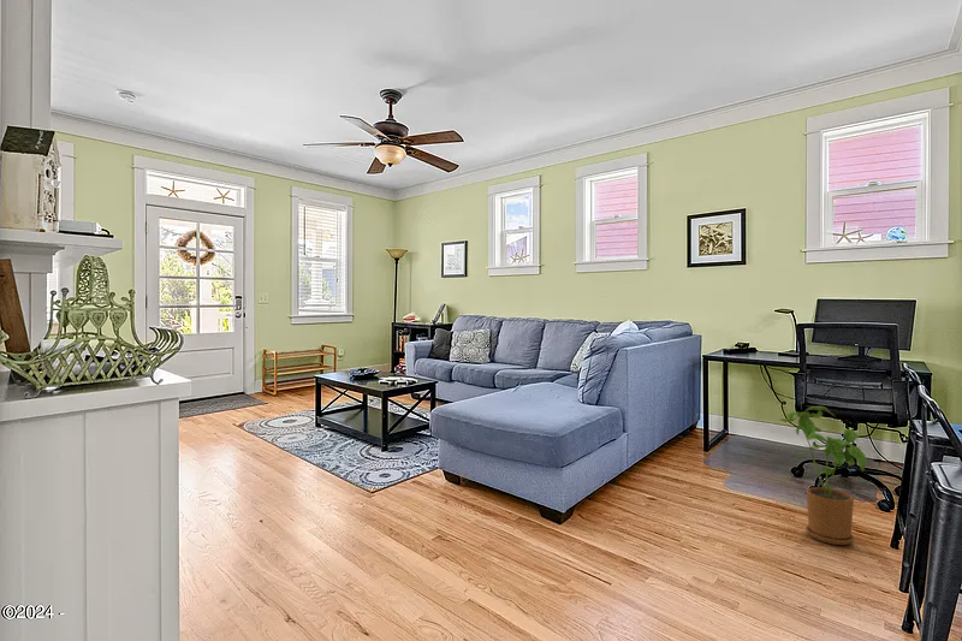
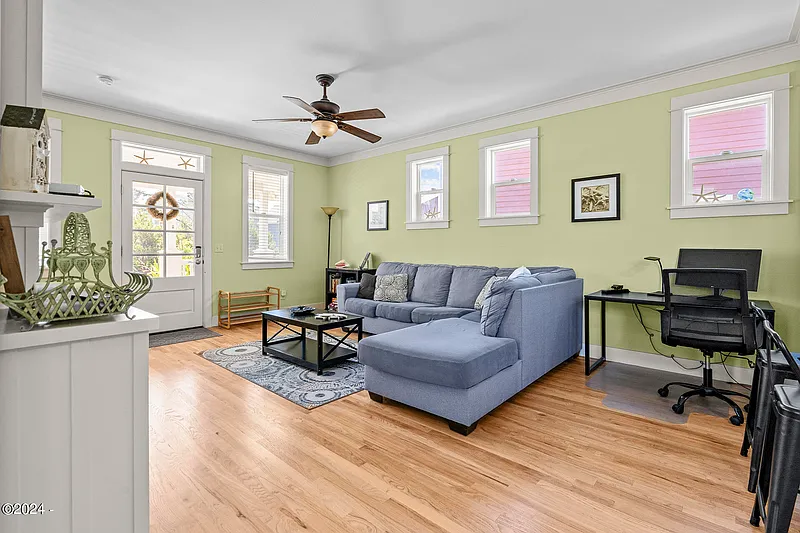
- house plant (830, 471)
